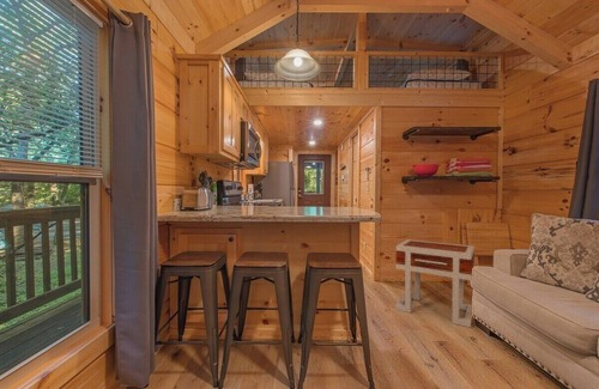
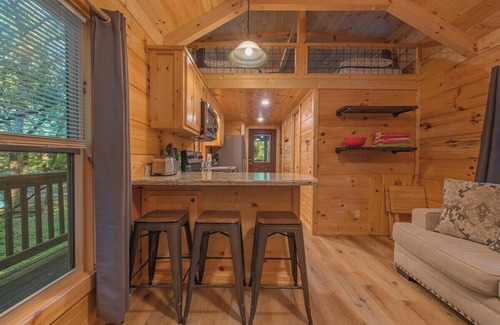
- side table (434, 274)
